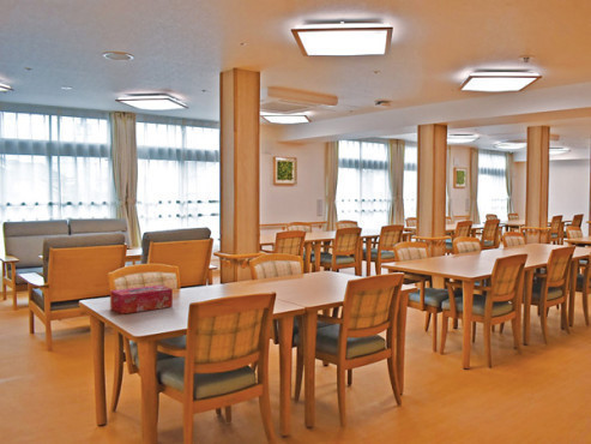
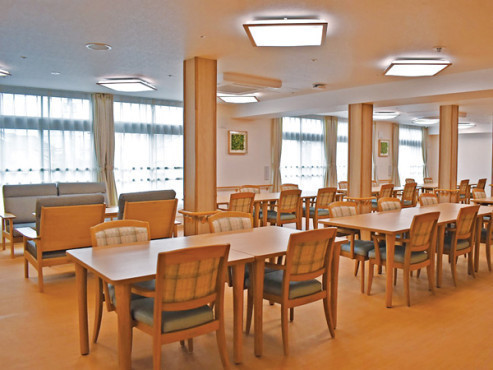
- tissue box (141, 298)
